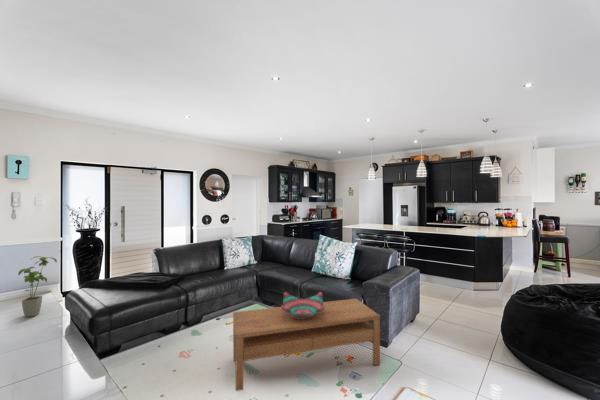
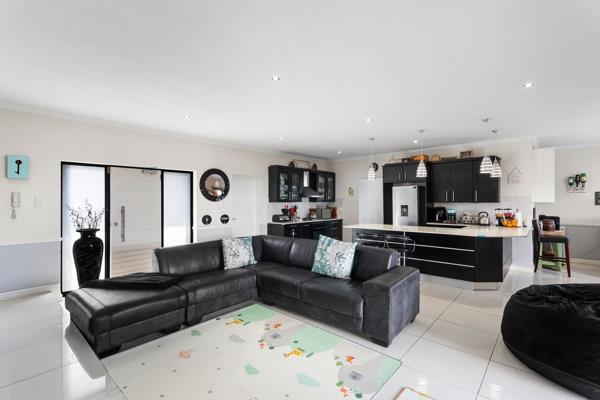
- decorative bowl (303, 306)
- coffee table (305, 337)
- house plant (37, 284)
